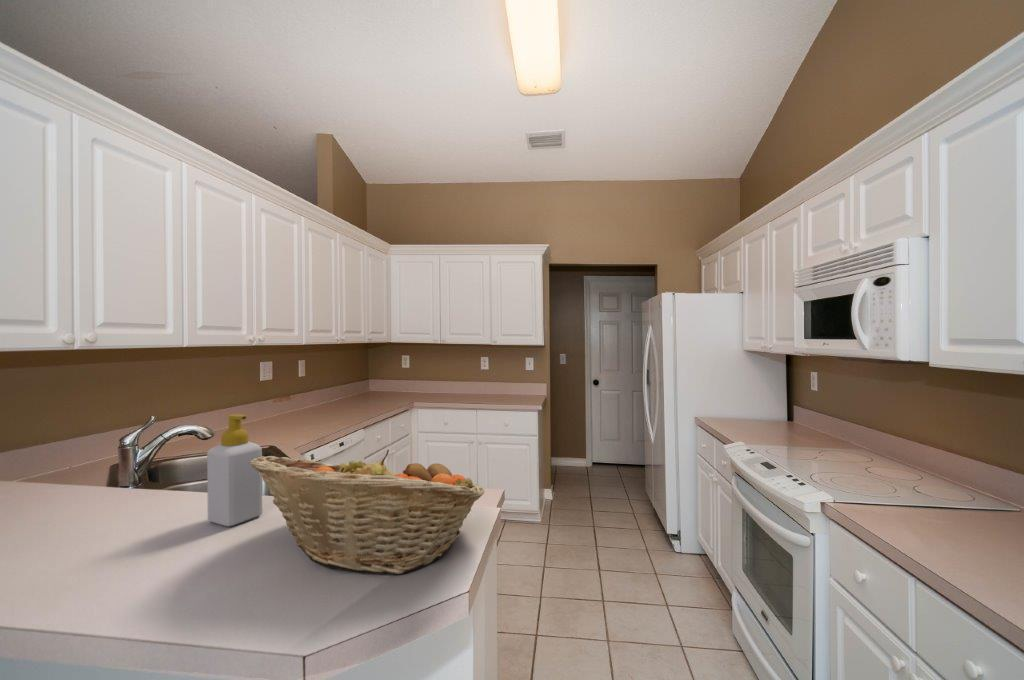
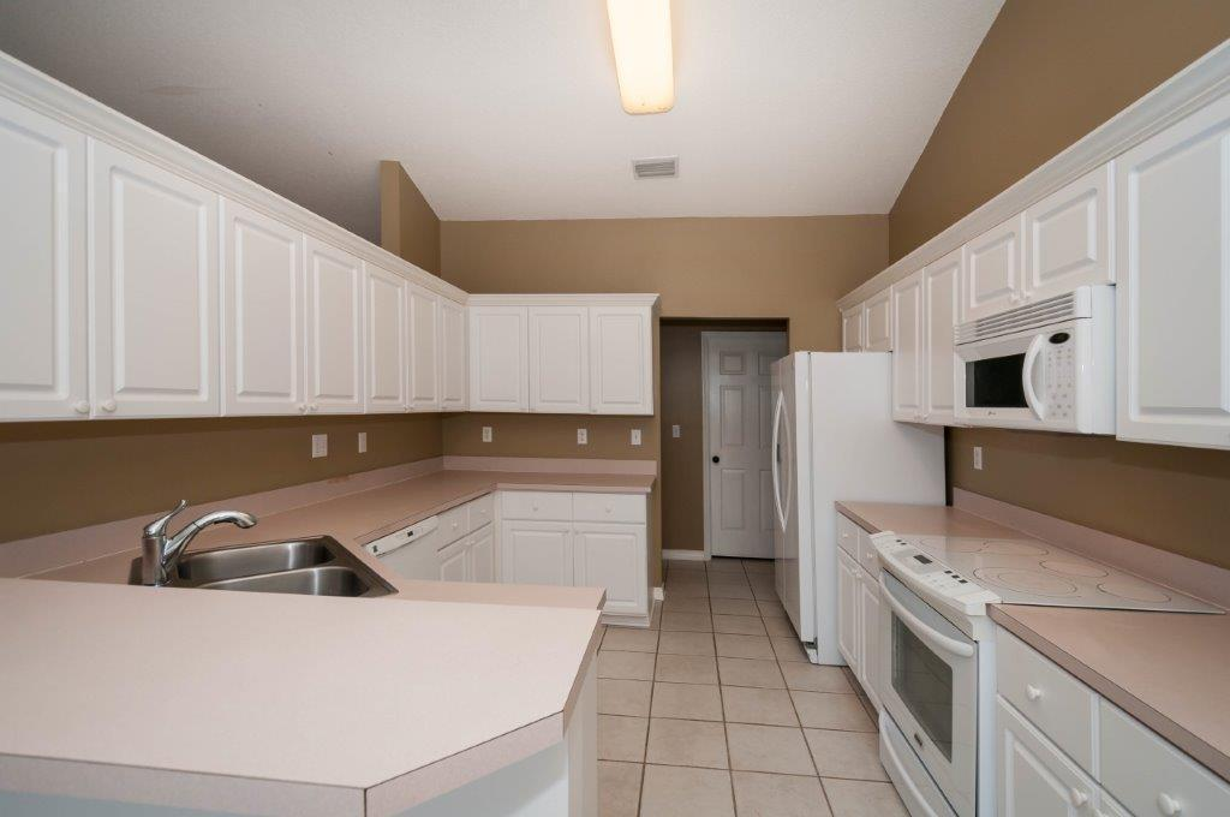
- fruit basket (370, 494)
- soap bottle (235, 466)
